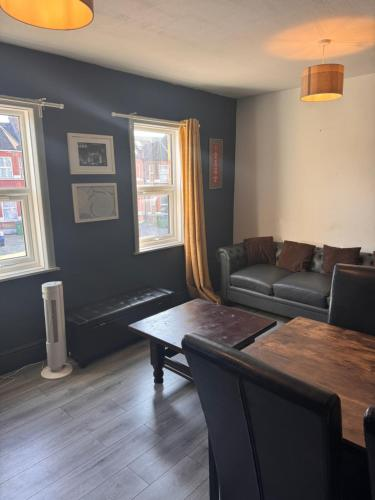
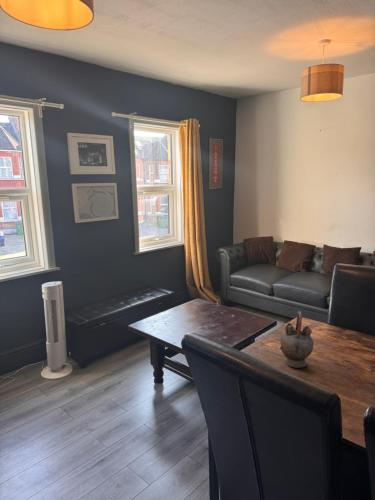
+ teapot (296, 339)
